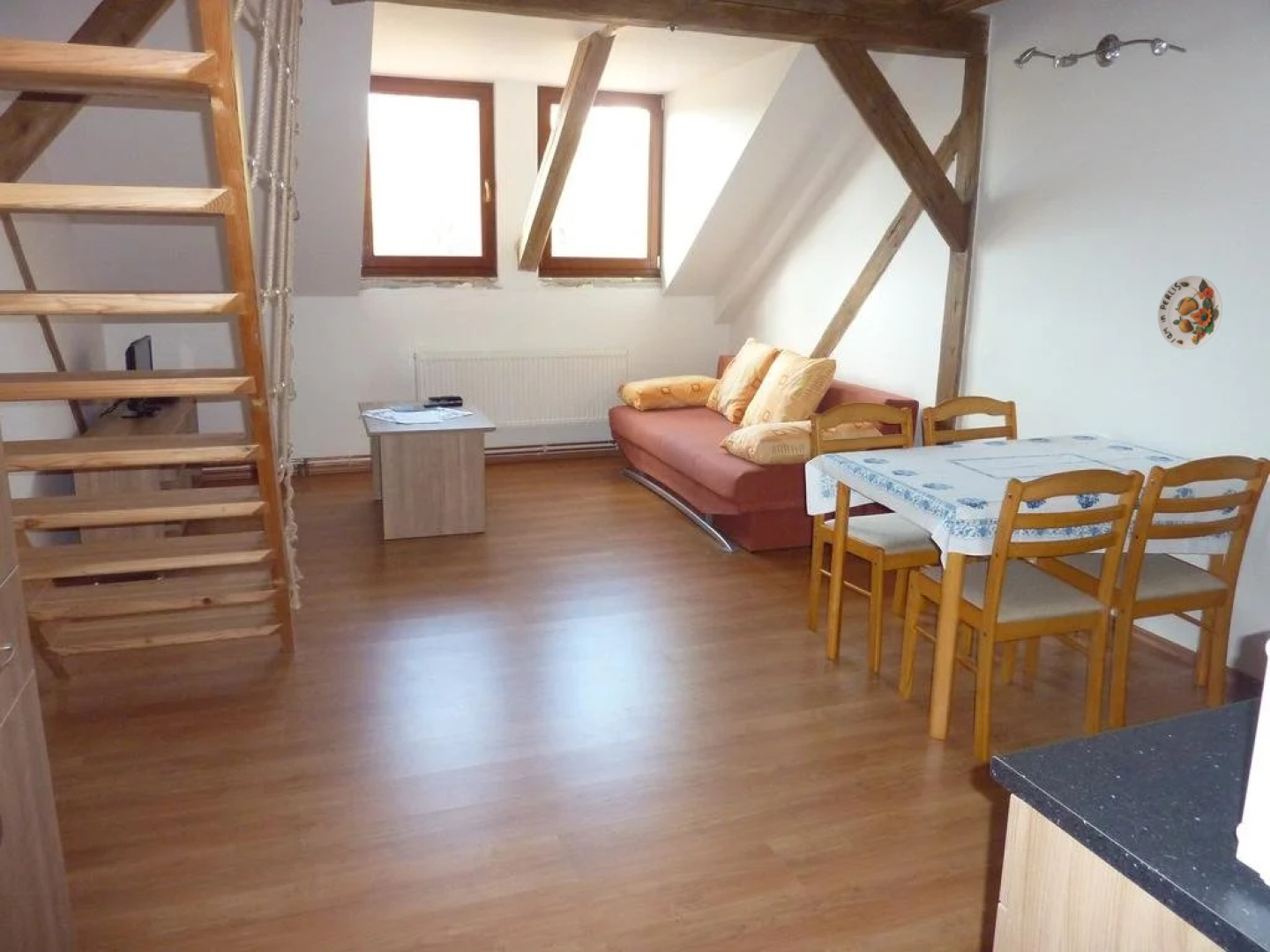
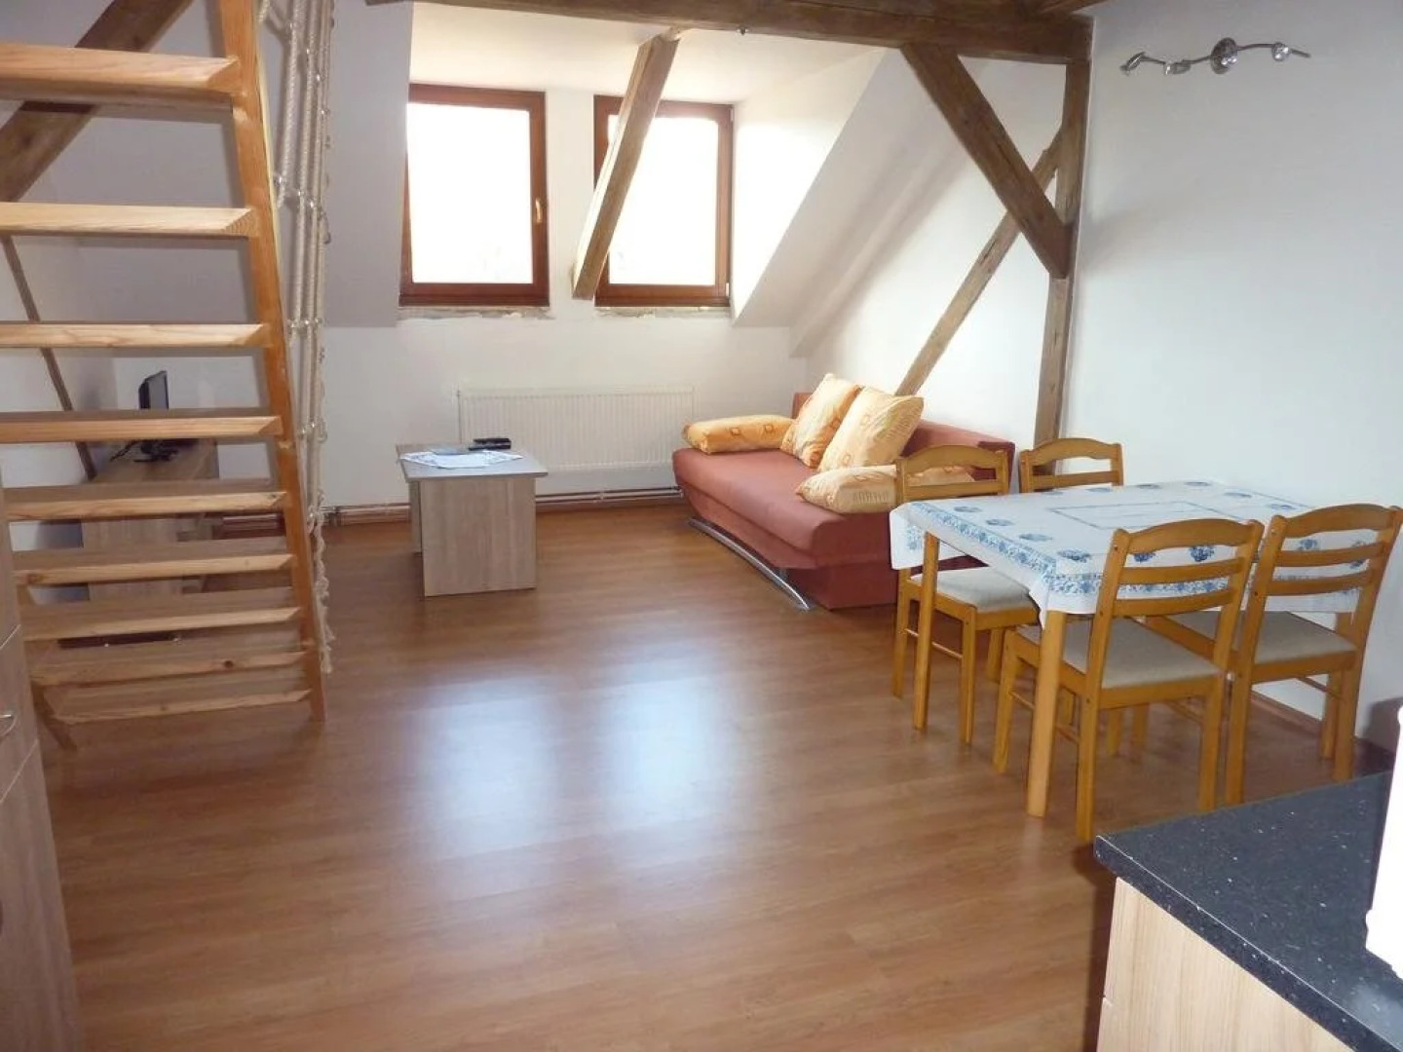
- decorative plate (1190, 312)
